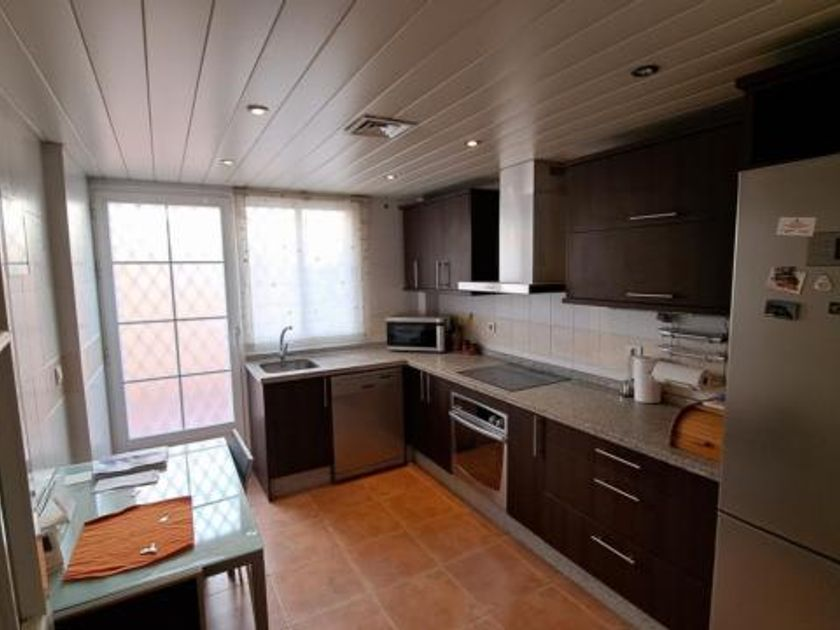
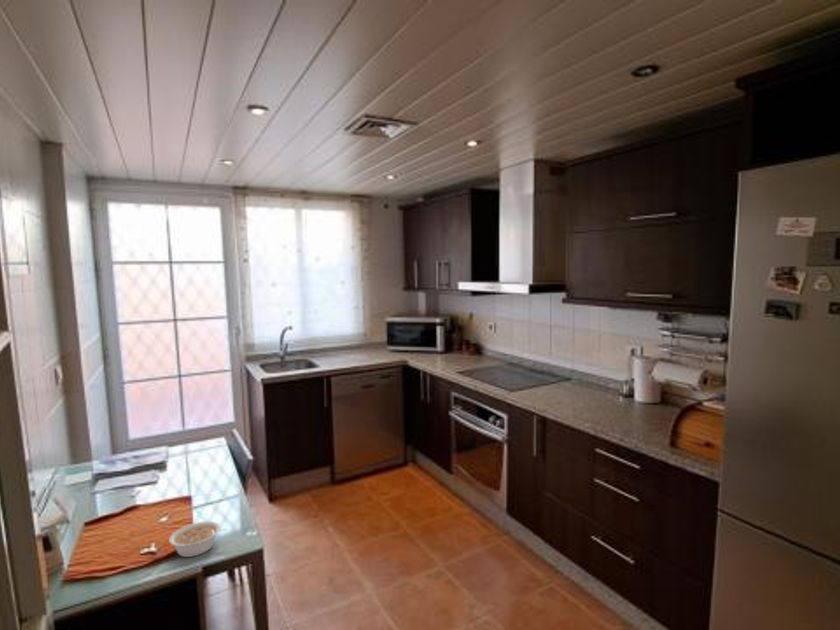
+ legume (197, 538)
